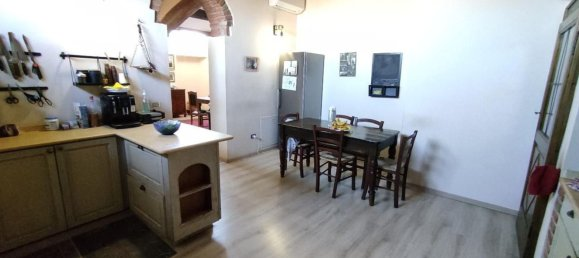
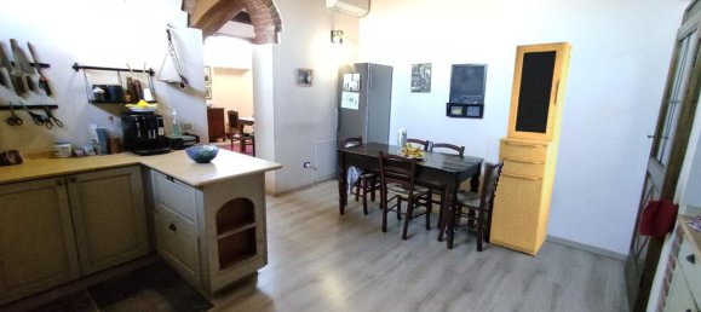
+ cupboard (528, 148)
